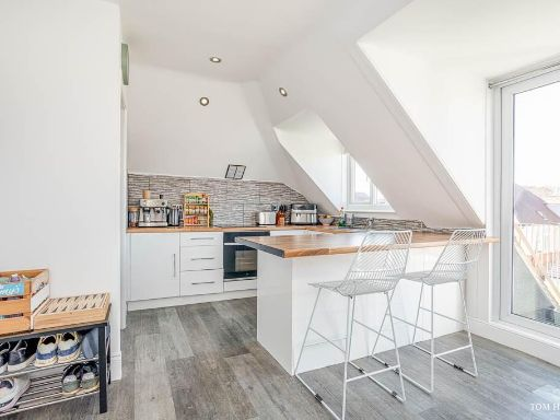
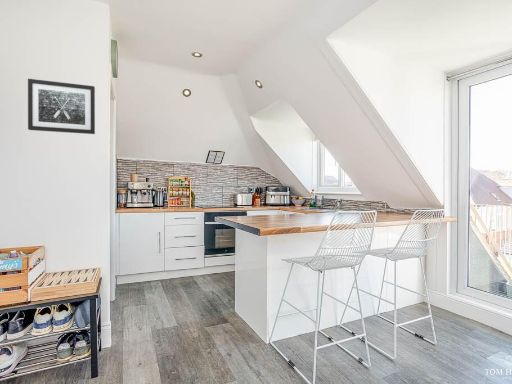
+ wall art (62, 107)
